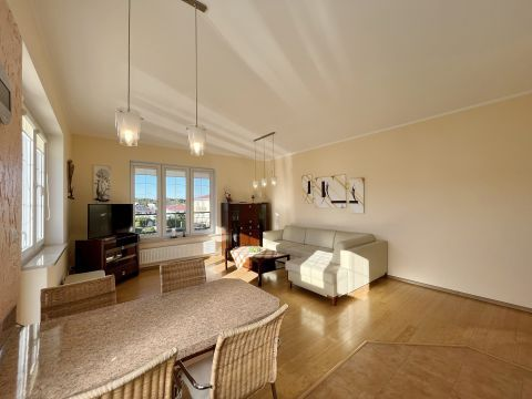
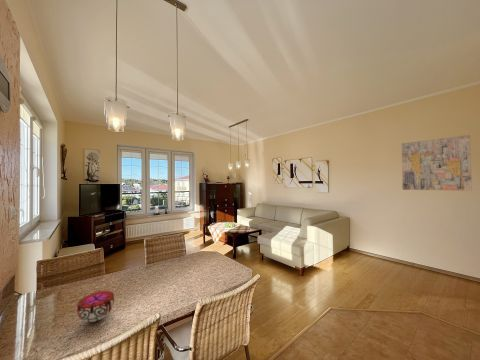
+ decorative bowl (96, 308)
+ wall art (433, 164)
